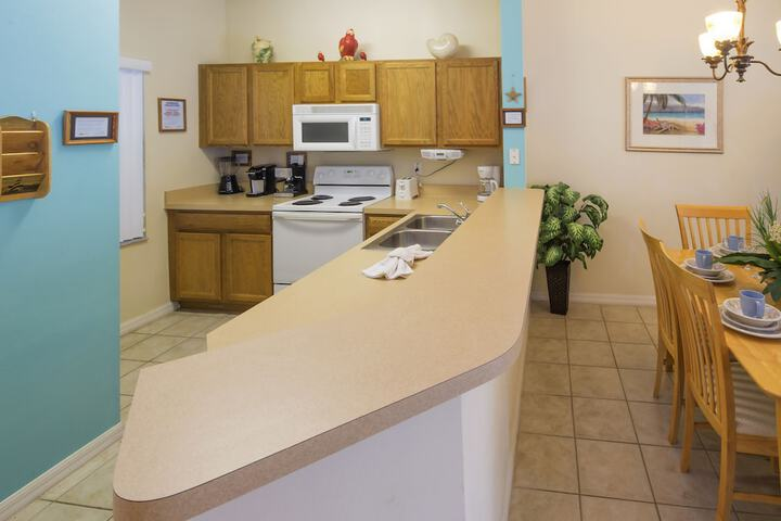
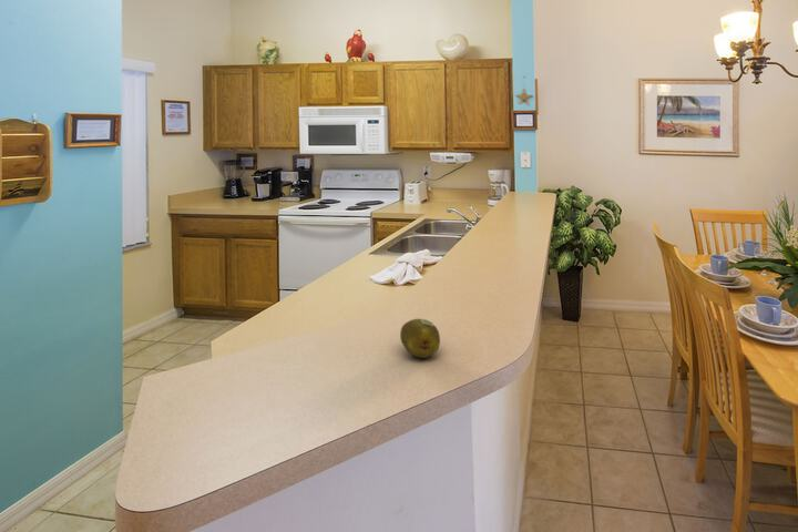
+ fruit (420, 338)
